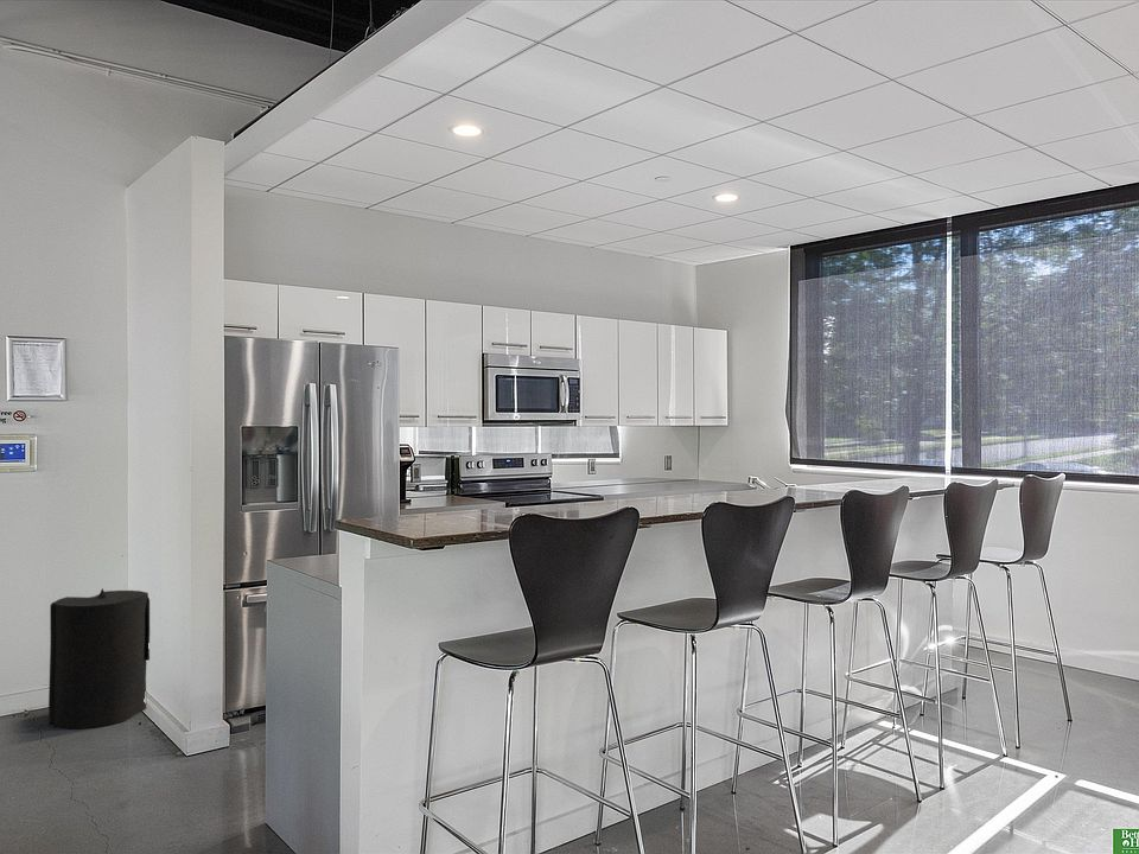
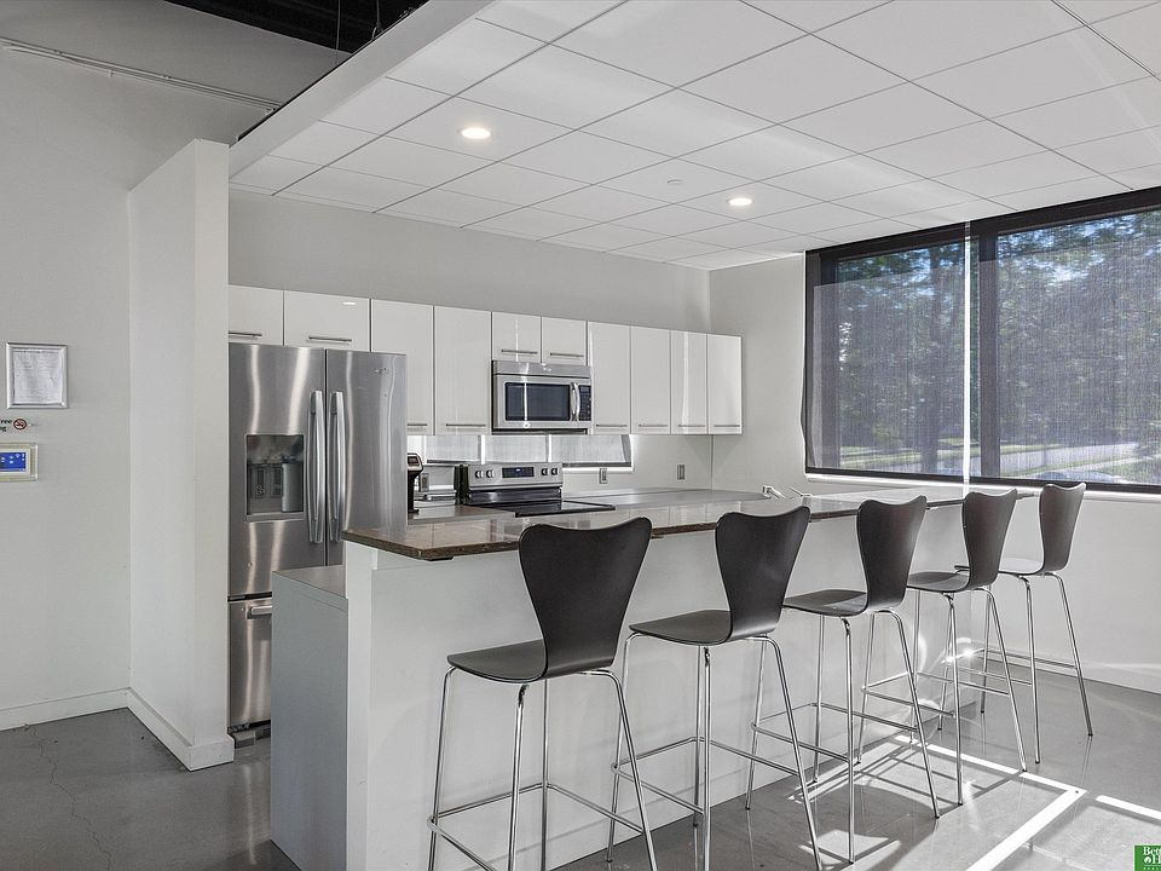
- trash can (100, 651)
